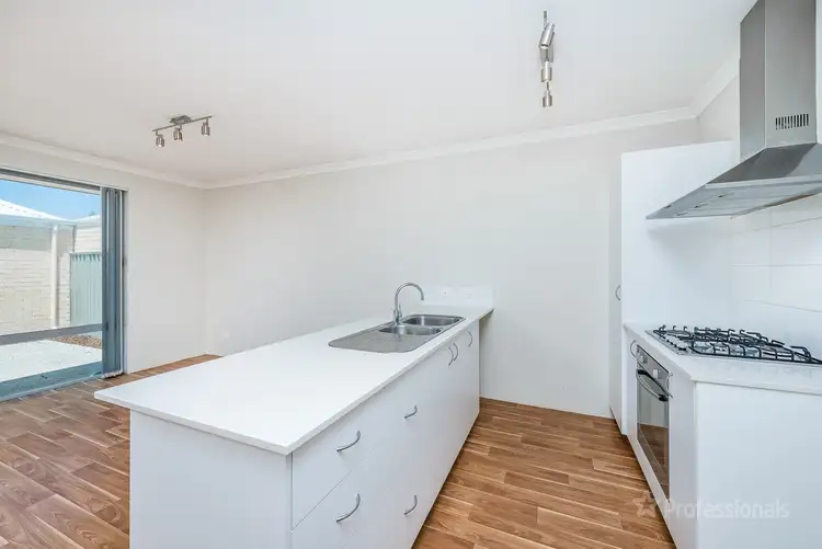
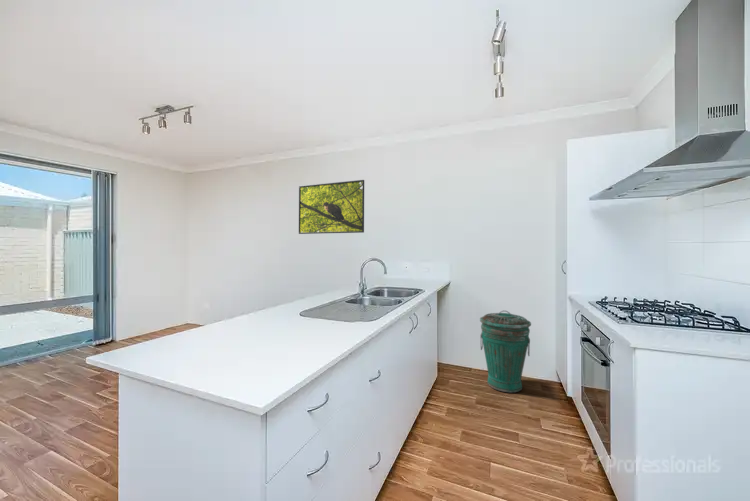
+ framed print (330, 208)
+ trash can (504, 348)
